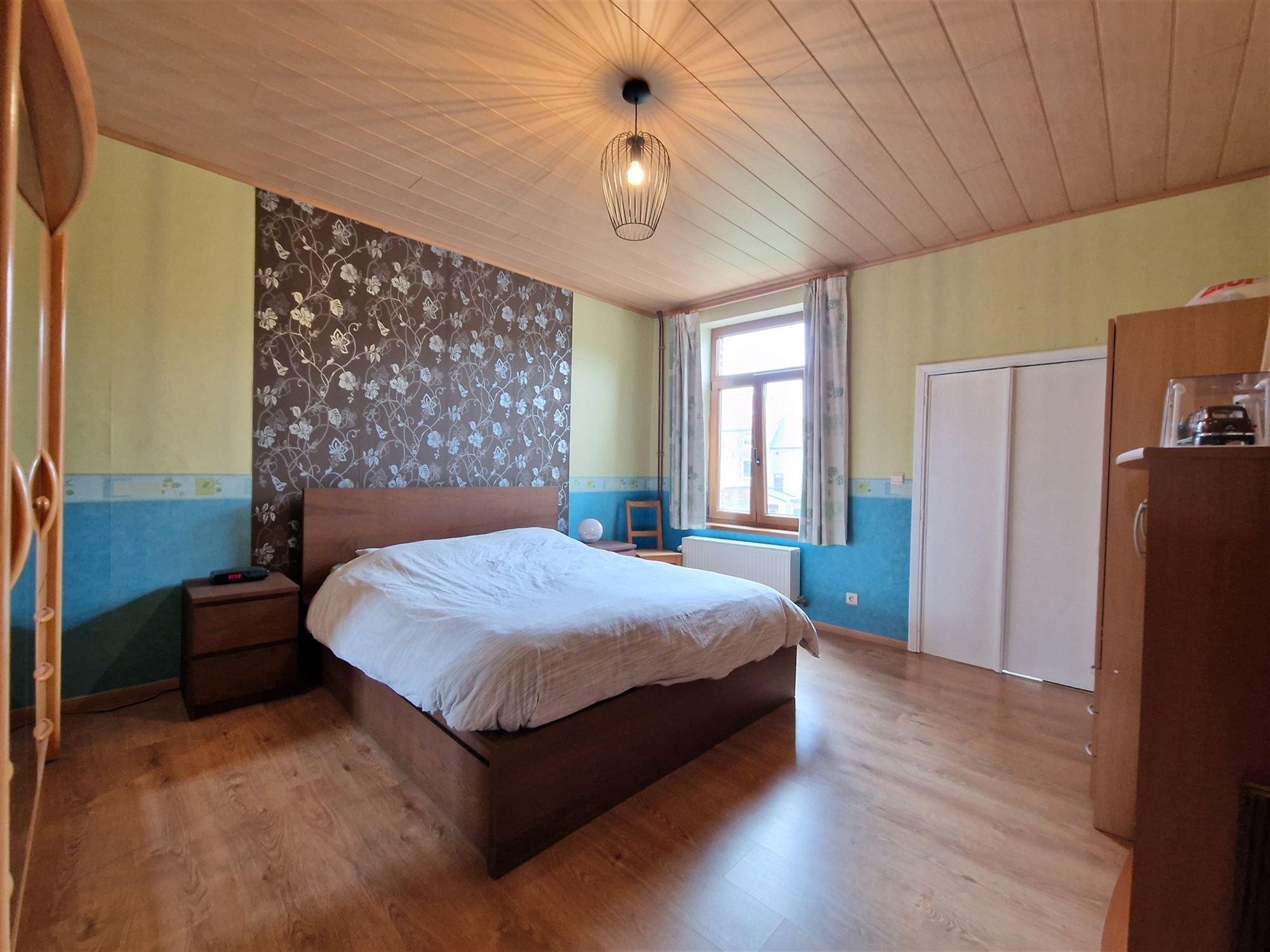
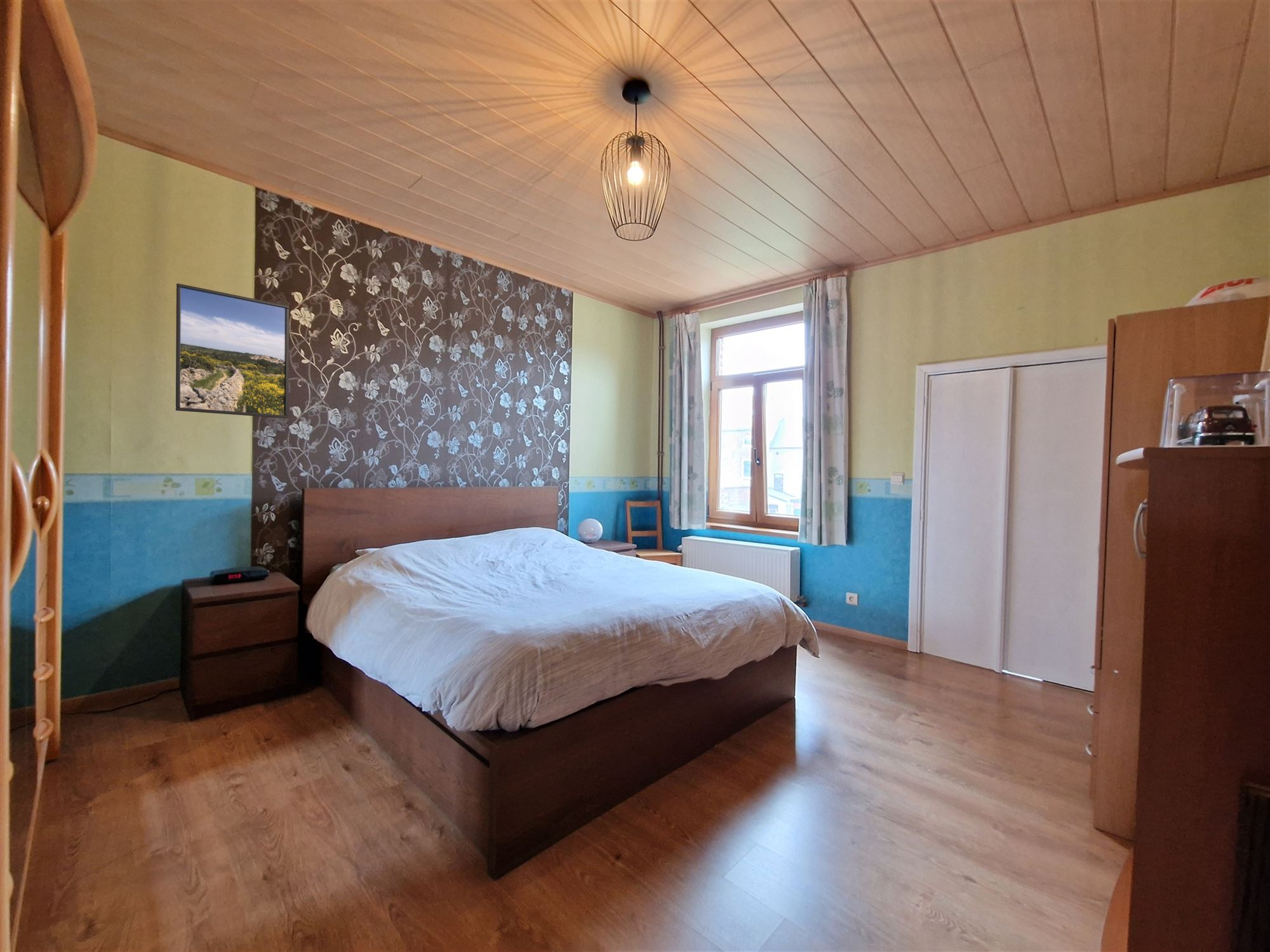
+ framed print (236, 355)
